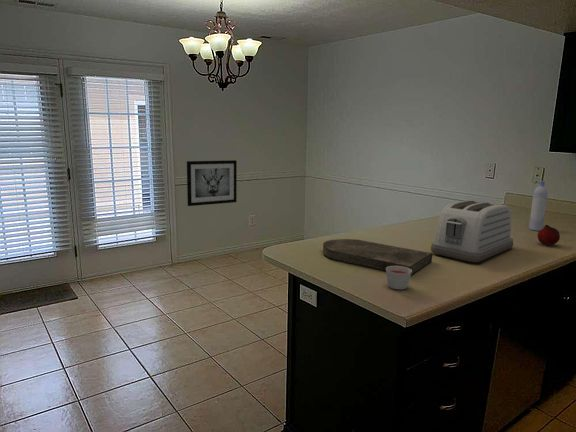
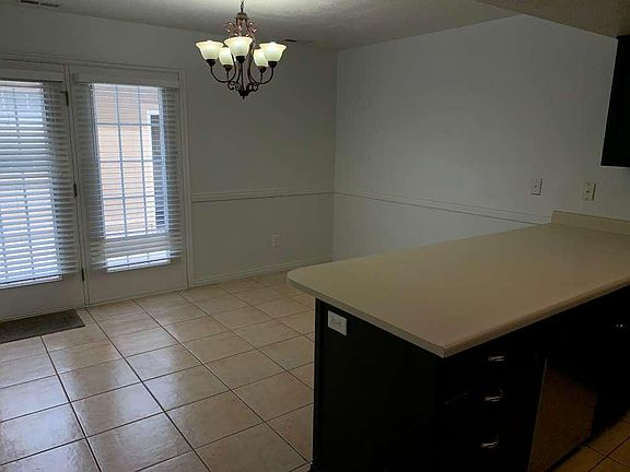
- wall art (212, 182)
- fruit (548, 235)
- cutting board (370, 253)
- toaster (474, 227)
- bottle (538, 205)
- candle (398, 278)
